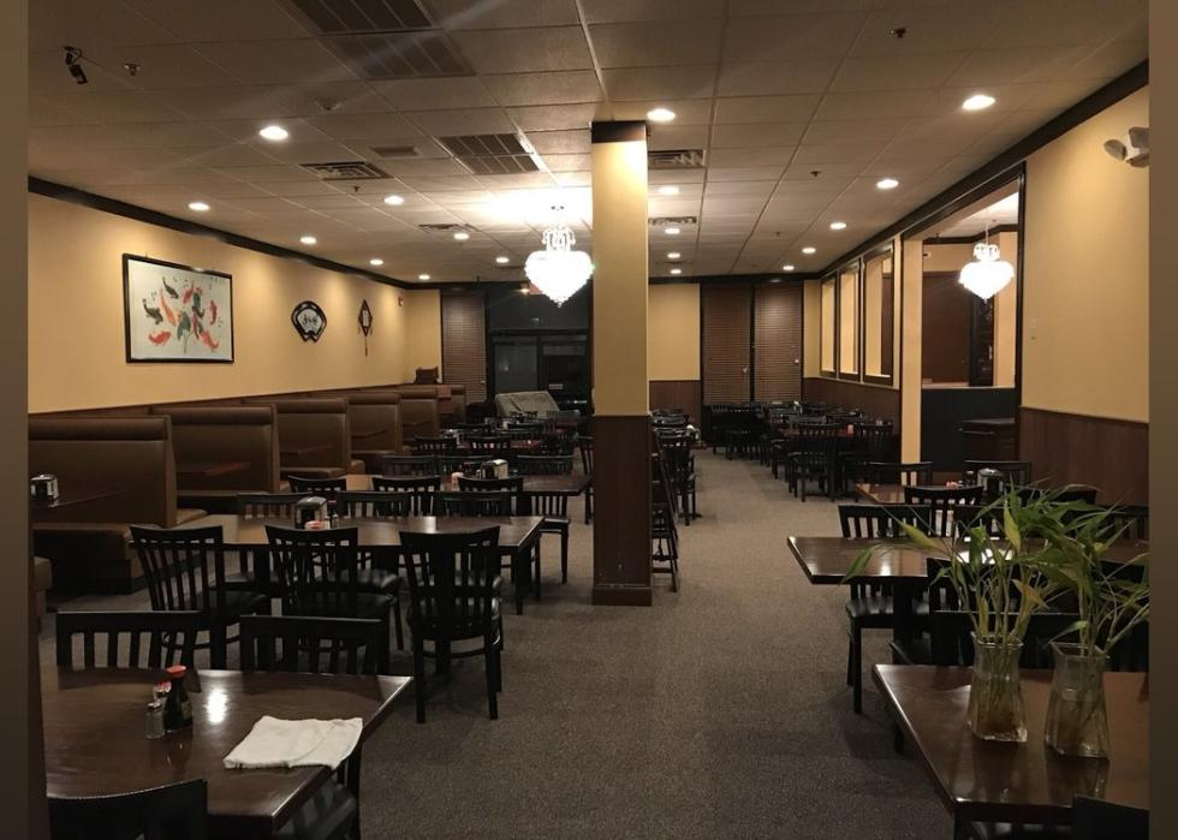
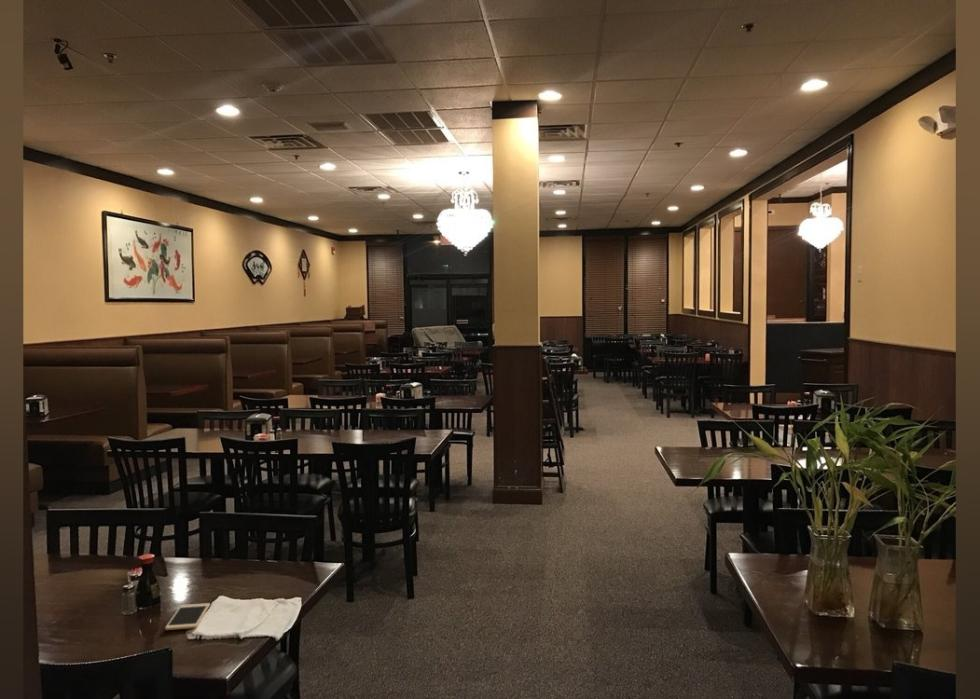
+ cell phone (188, 616)
